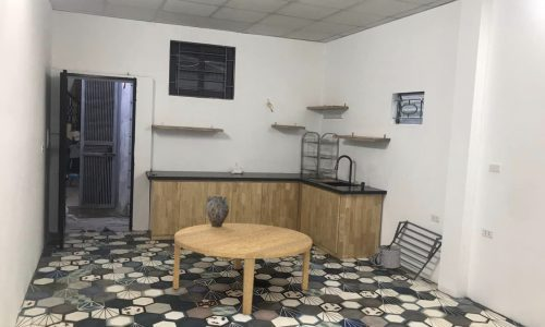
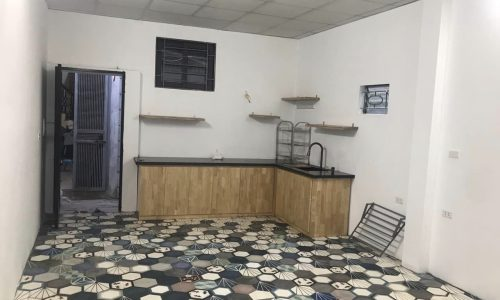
- ceramic jug (217, 210)
- bucket (385, 256)
- dining table (244, 262)
